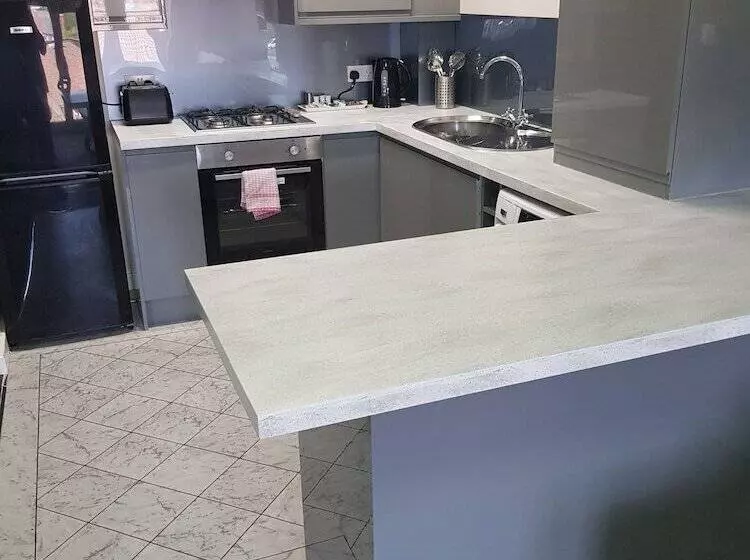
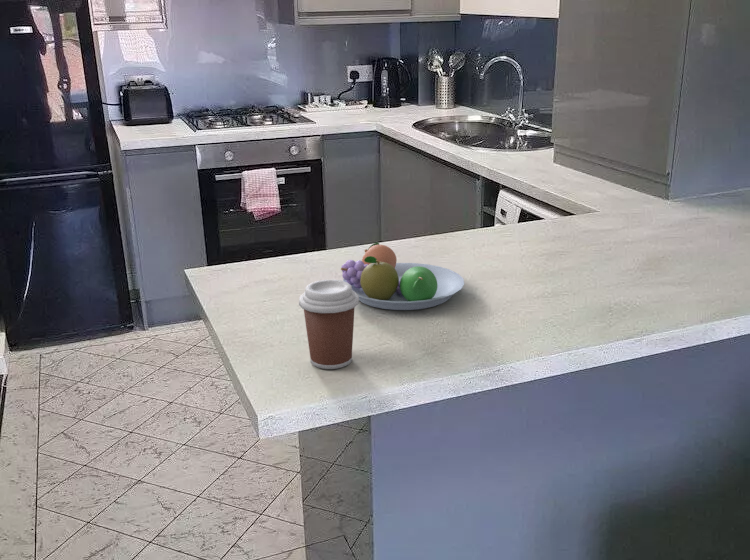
+ coffee cup (330, 324)
+ fruit bowl (402, 271)
